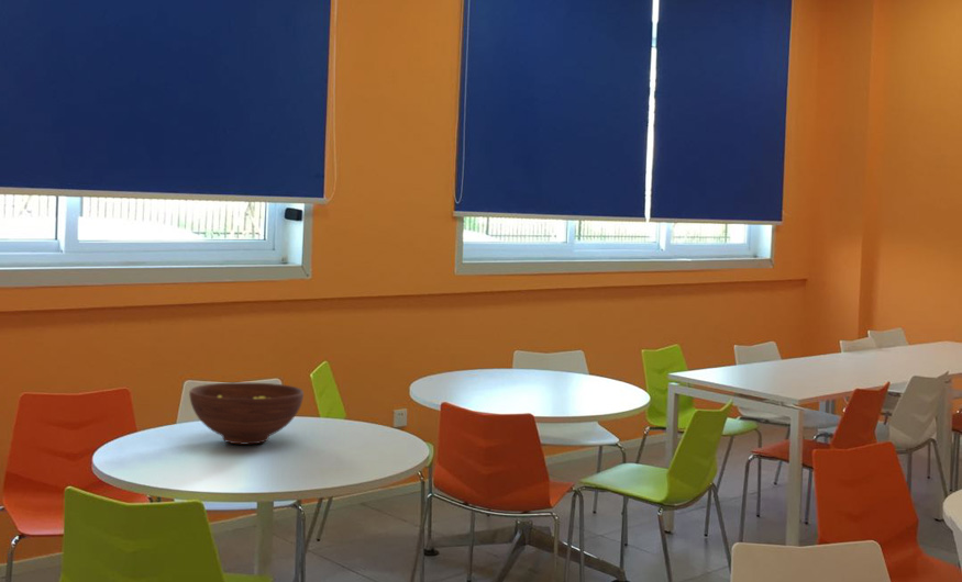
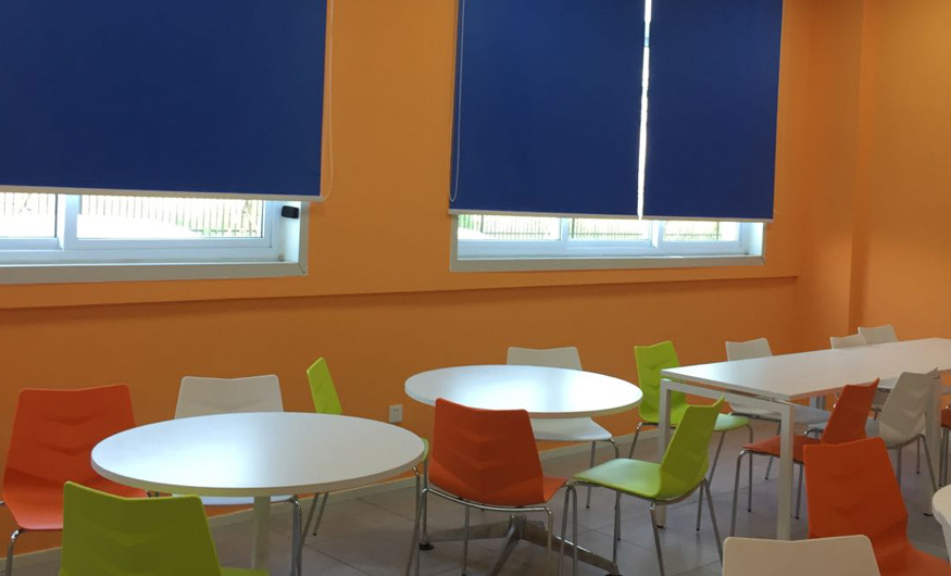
- fruit bowl (246, 415)
